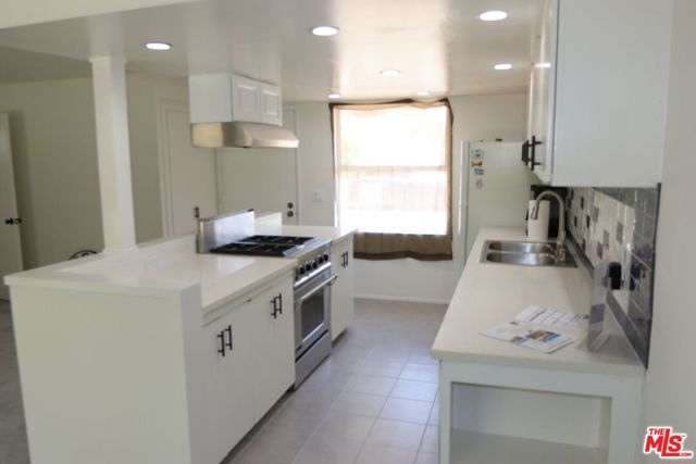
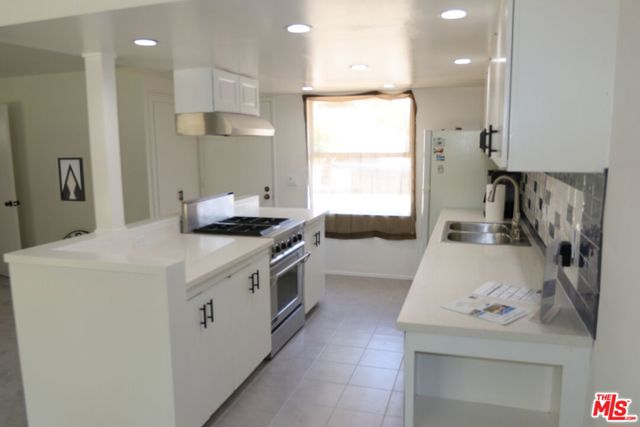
+ wall art (71, 179)
